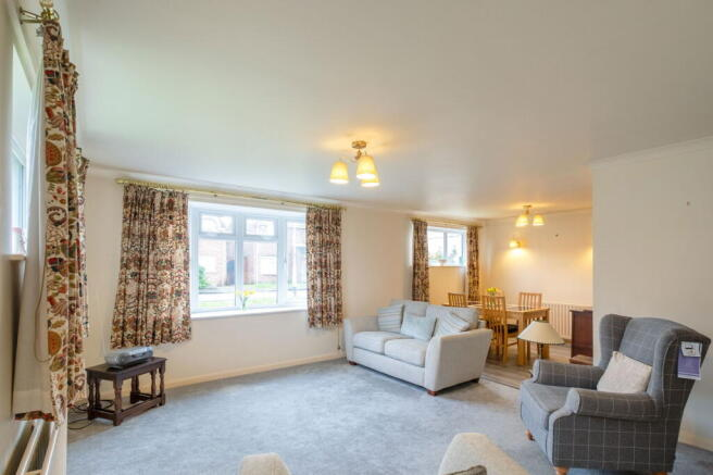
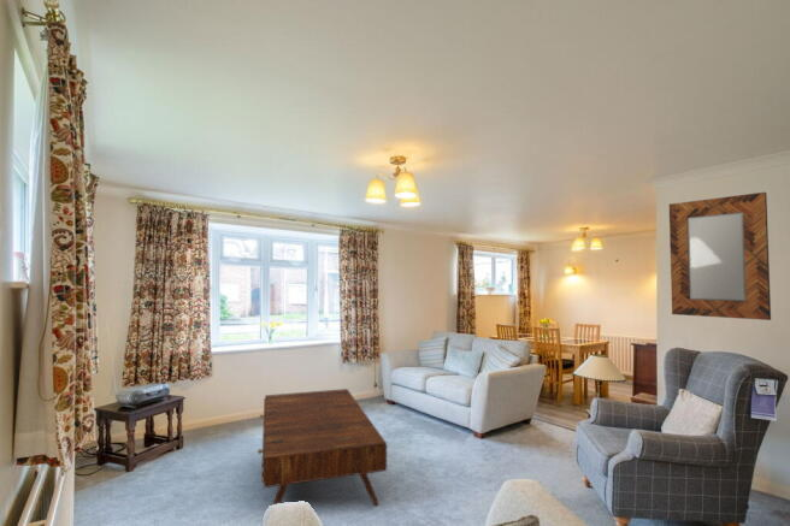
+ coffee table (312, 444)
+ home mirror (715, 256)
